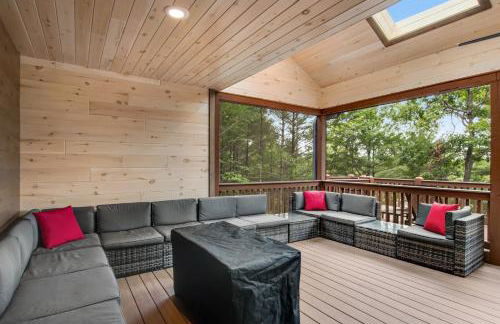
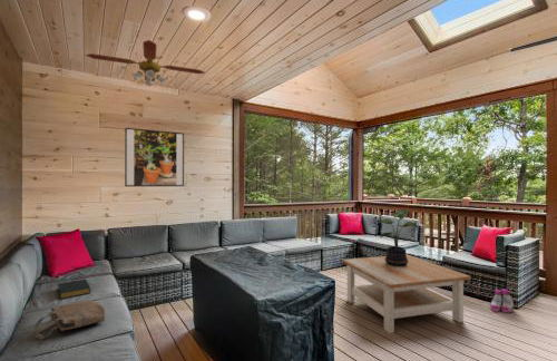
+ boots (500, 299)
+ hardback book (74, 287)
+ potted plant (398, 236)
+ coffee table (400, 289)
+ ceiling fan (149, 68)
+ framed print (156, 158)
+ tote bag (68, 318)
